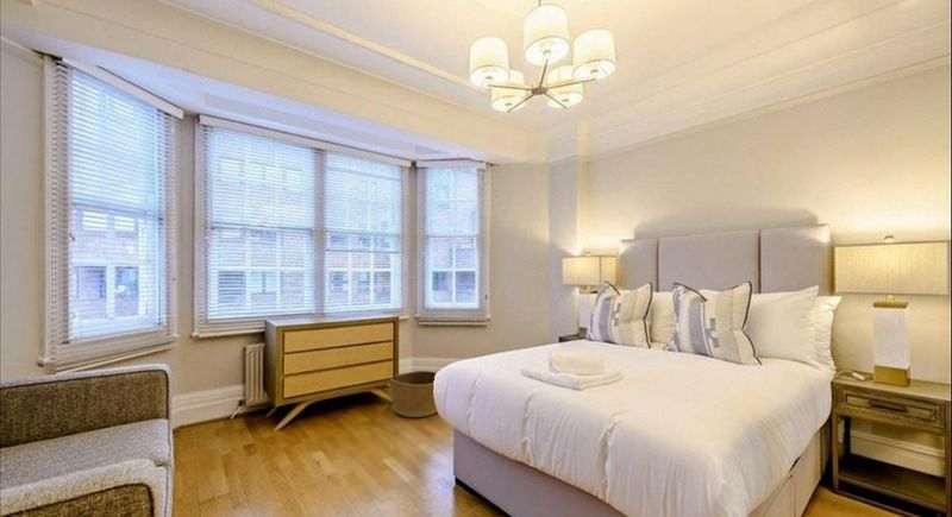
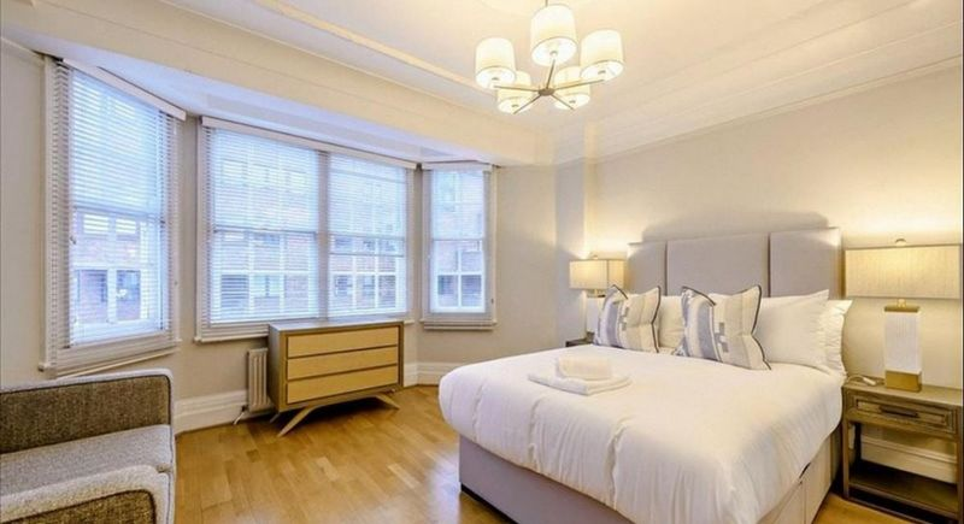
- basket (418, 392)
